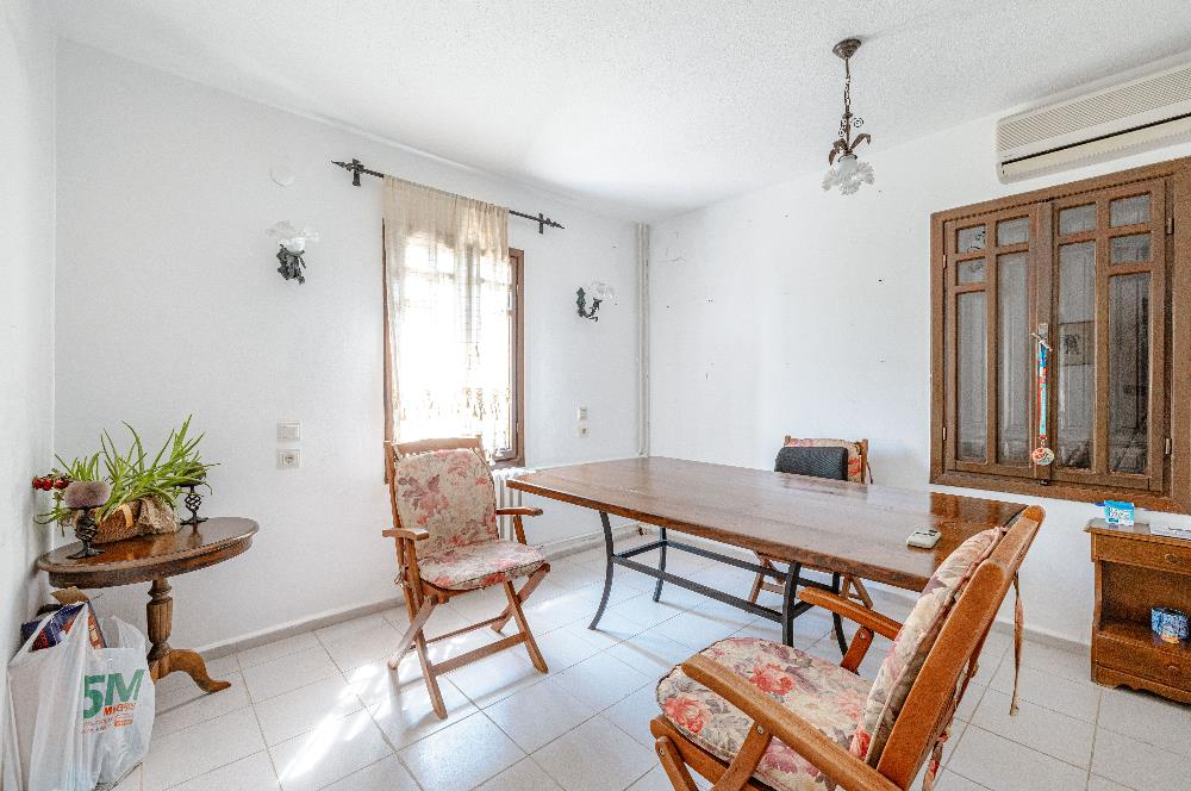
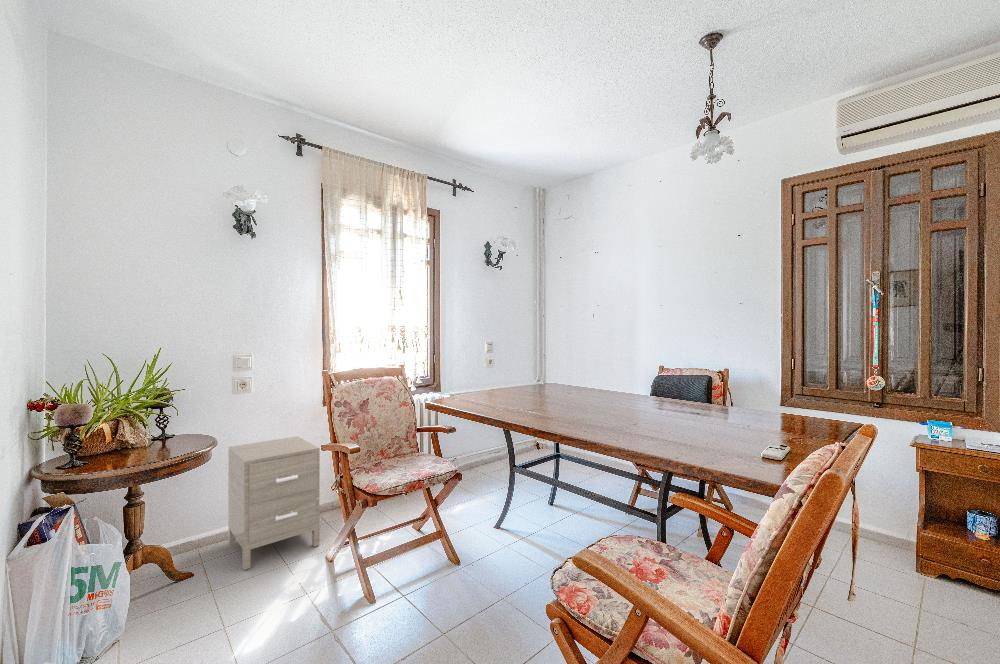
+ nightstand (275, 497)
